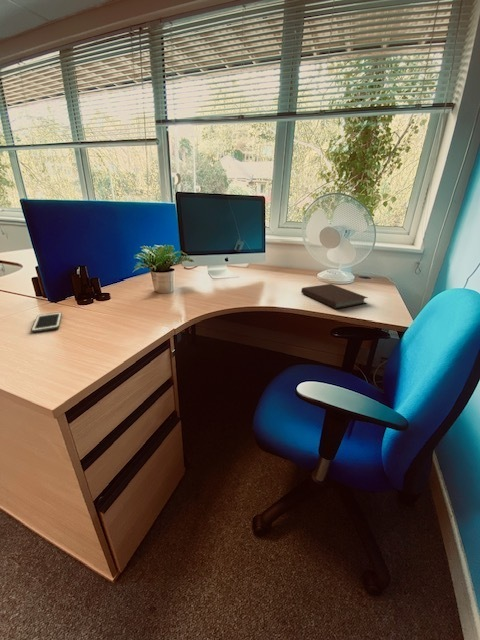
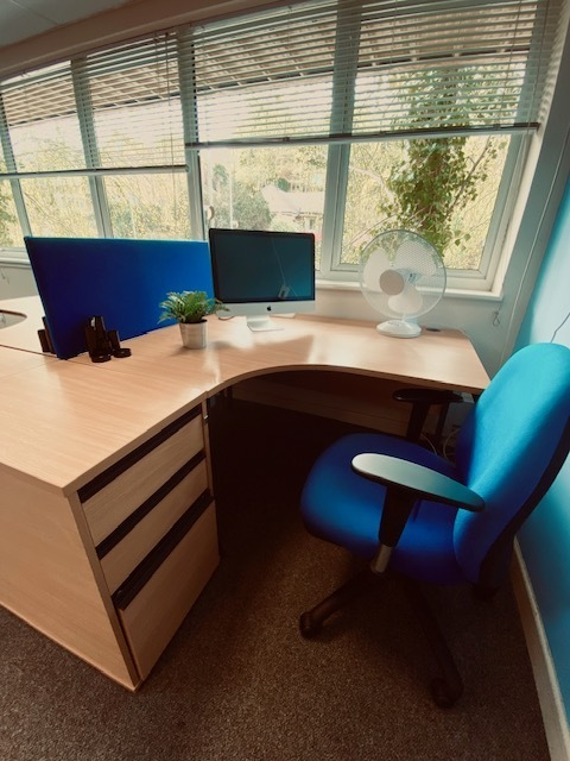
- notebook (333, 295)
- cell phone (47, 321)
